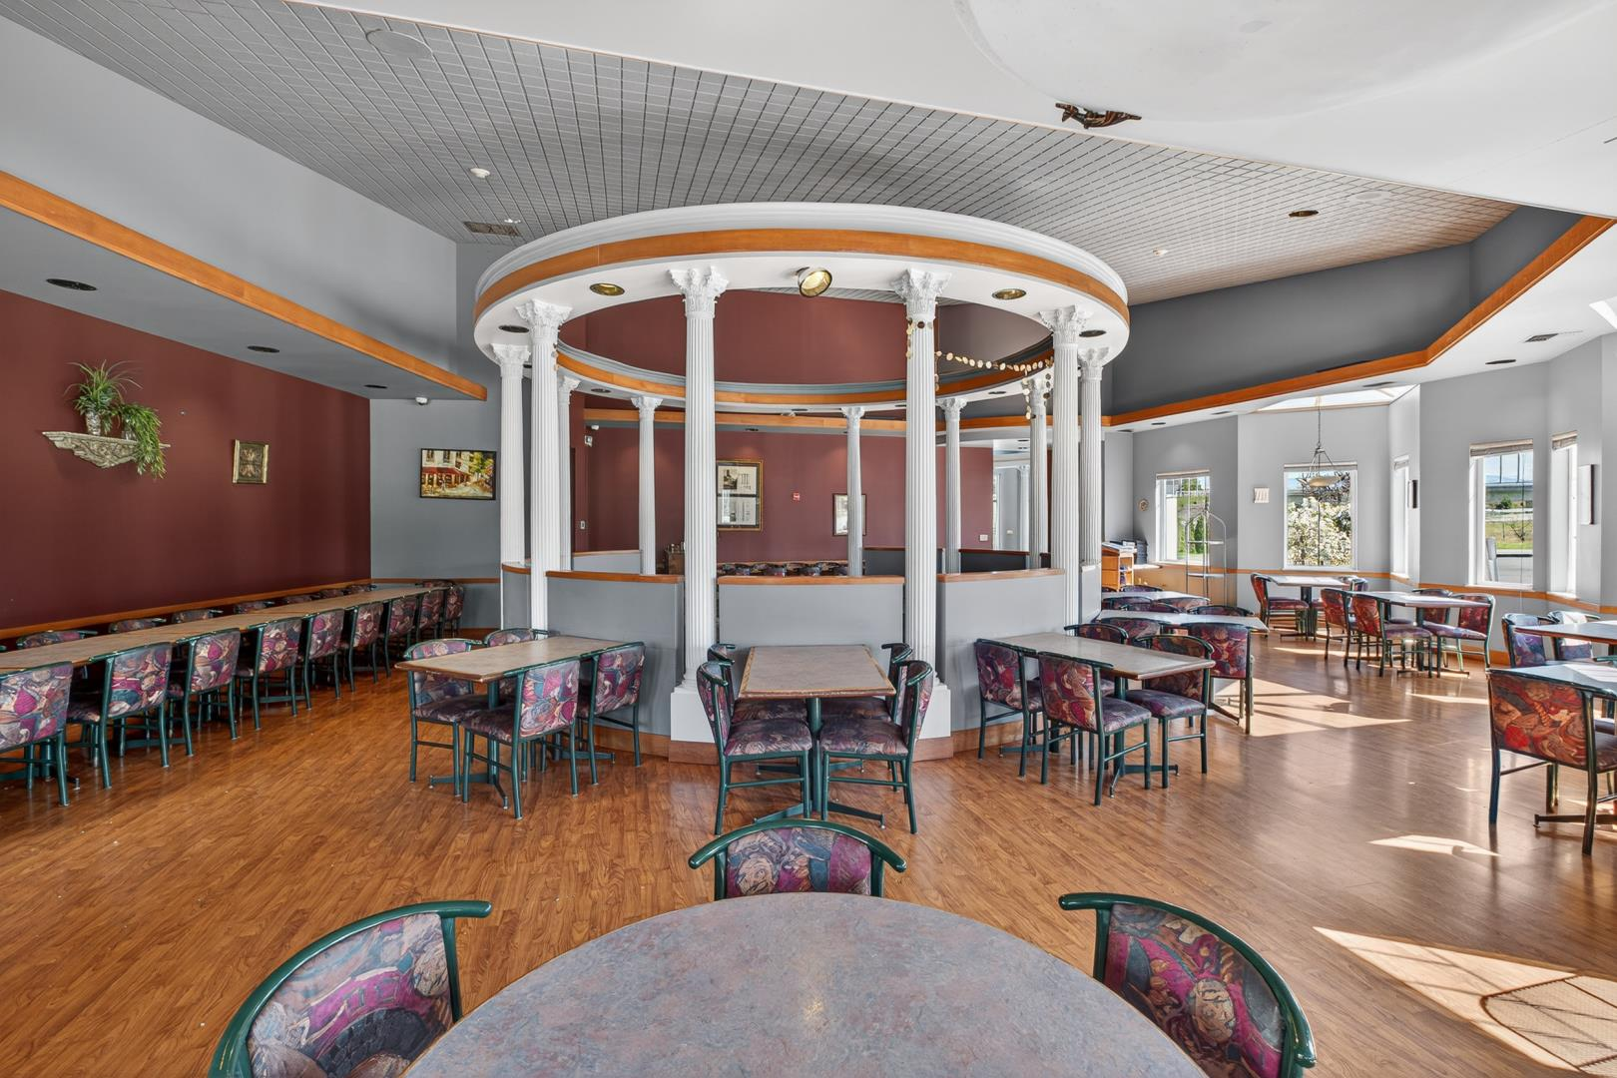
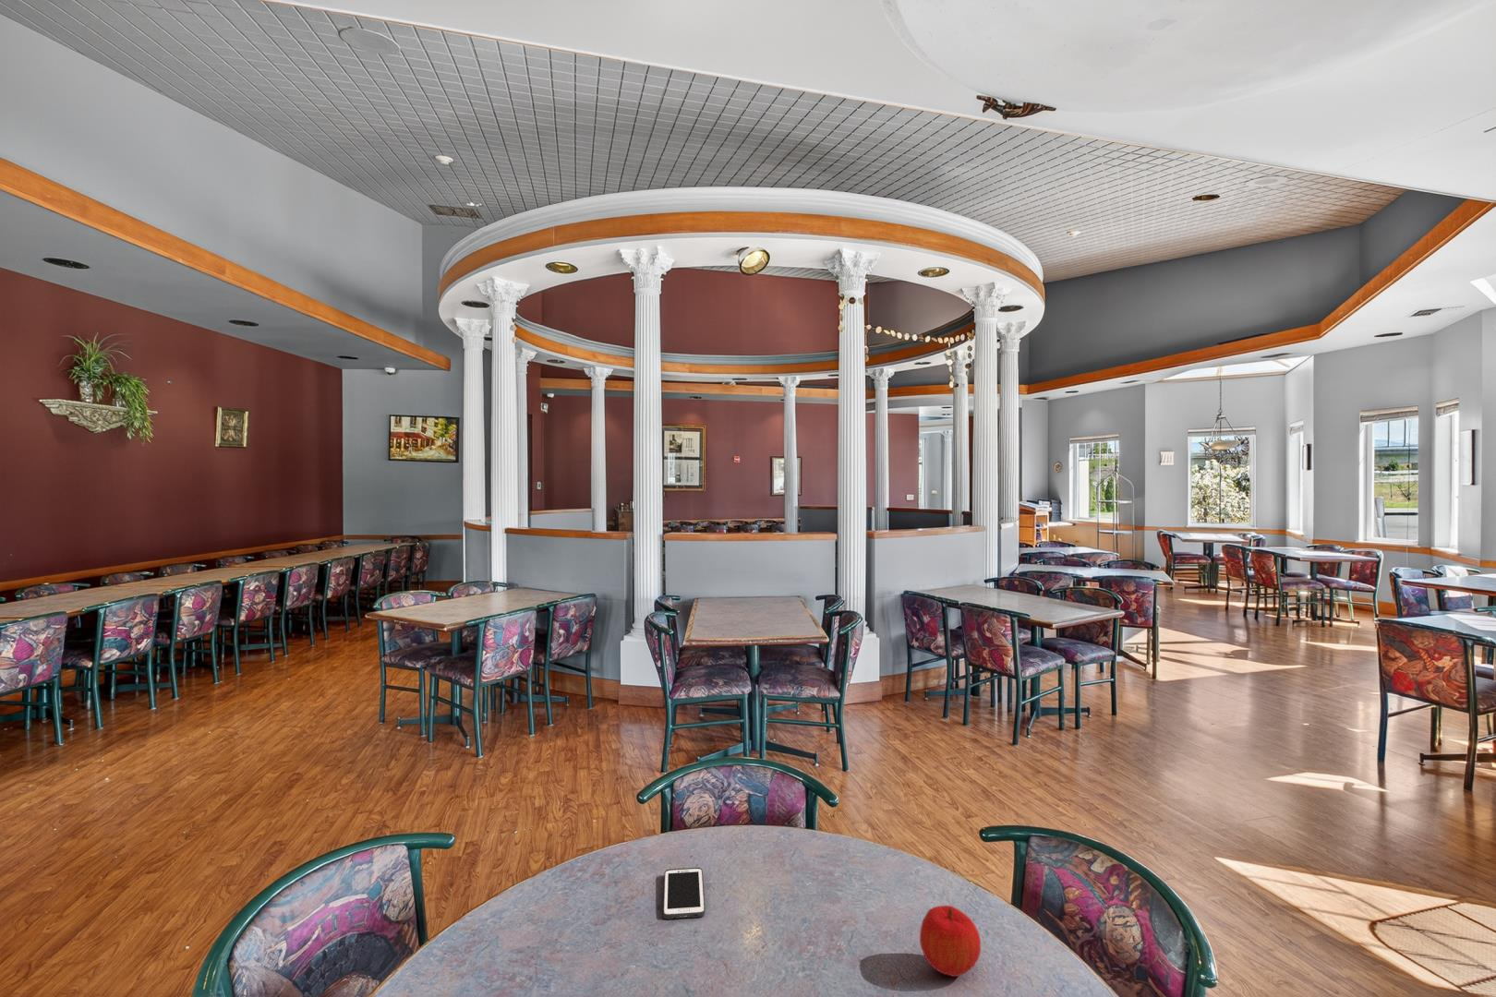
+ fruit (949, 939)
+ cell phone (683, 891)
